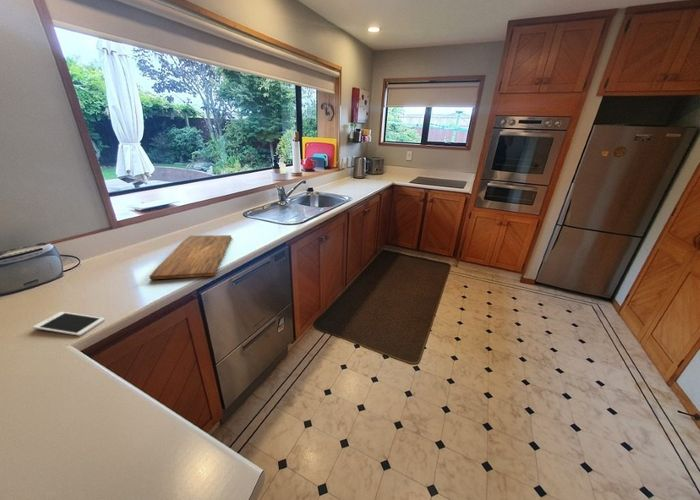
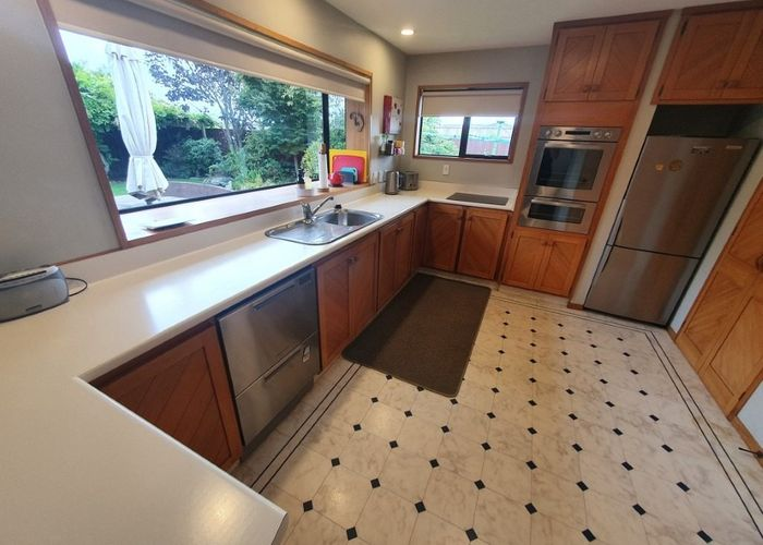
- cell phone (70, 323)
- cutting board (198, 253)
